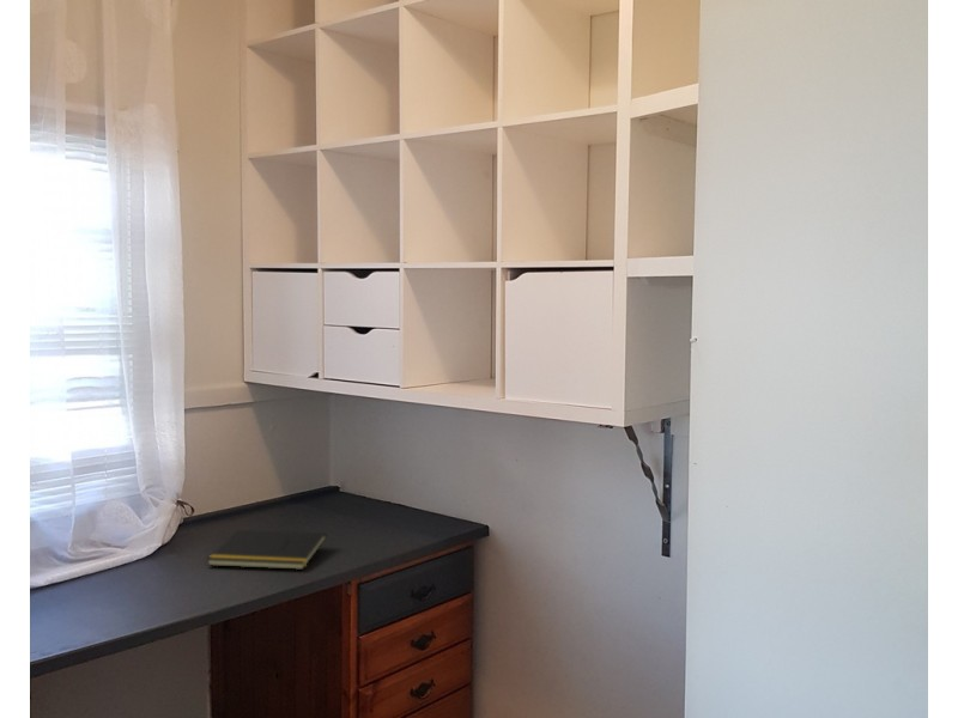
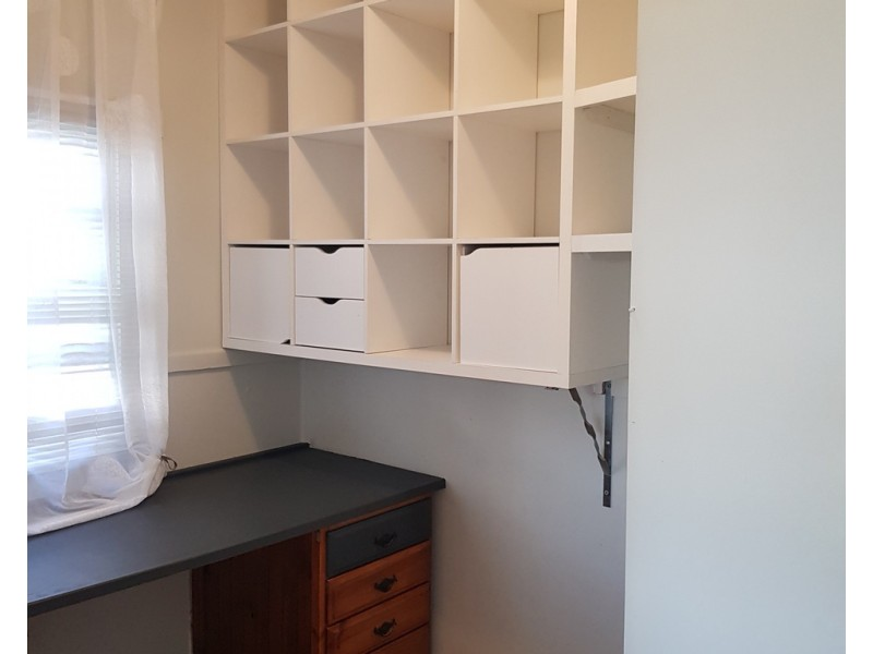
- notepad (268, 548)
